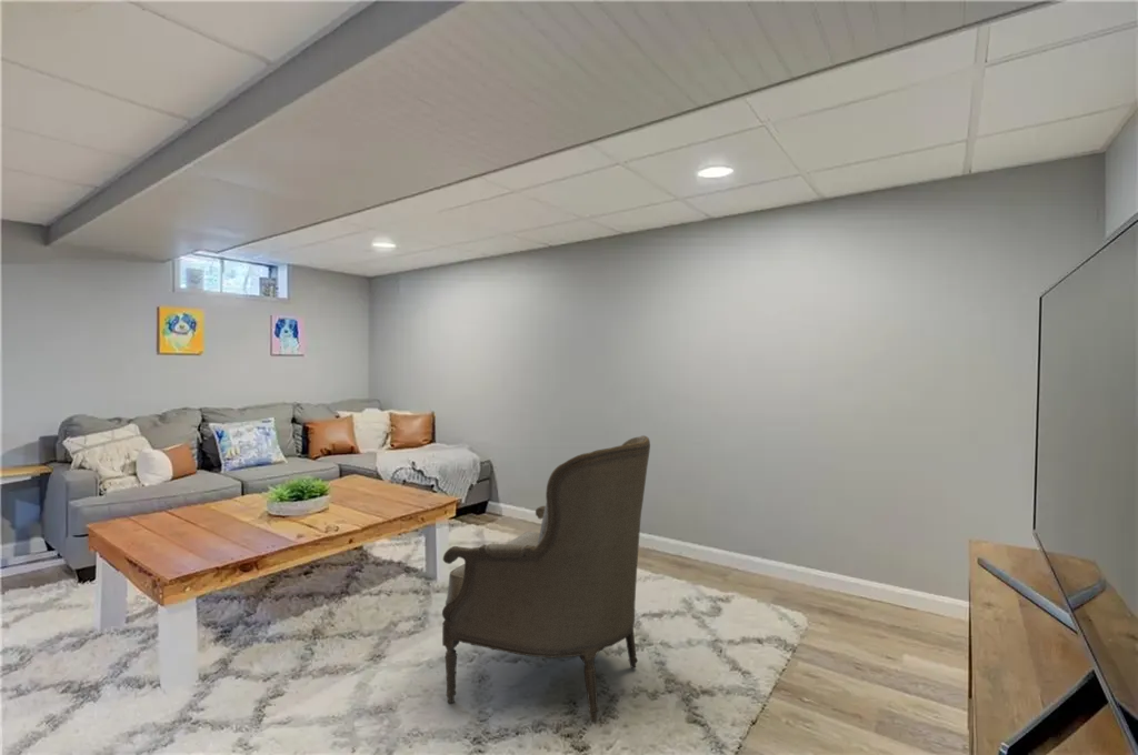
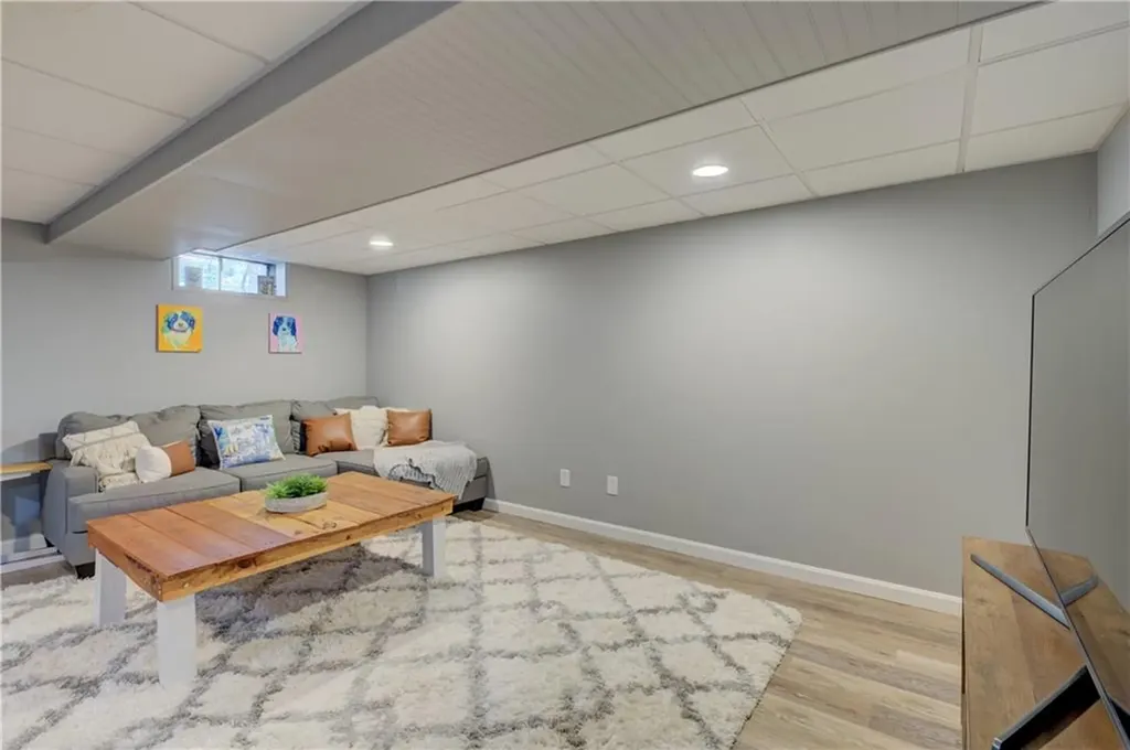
- armchair (561, 556)
